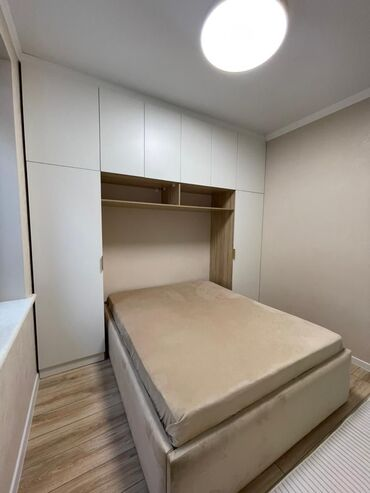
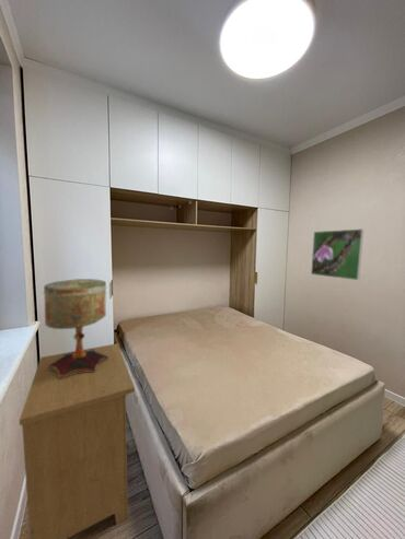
+ nightstand (84, 433)
+ table lamp (78, 323)
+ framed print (334, 254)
